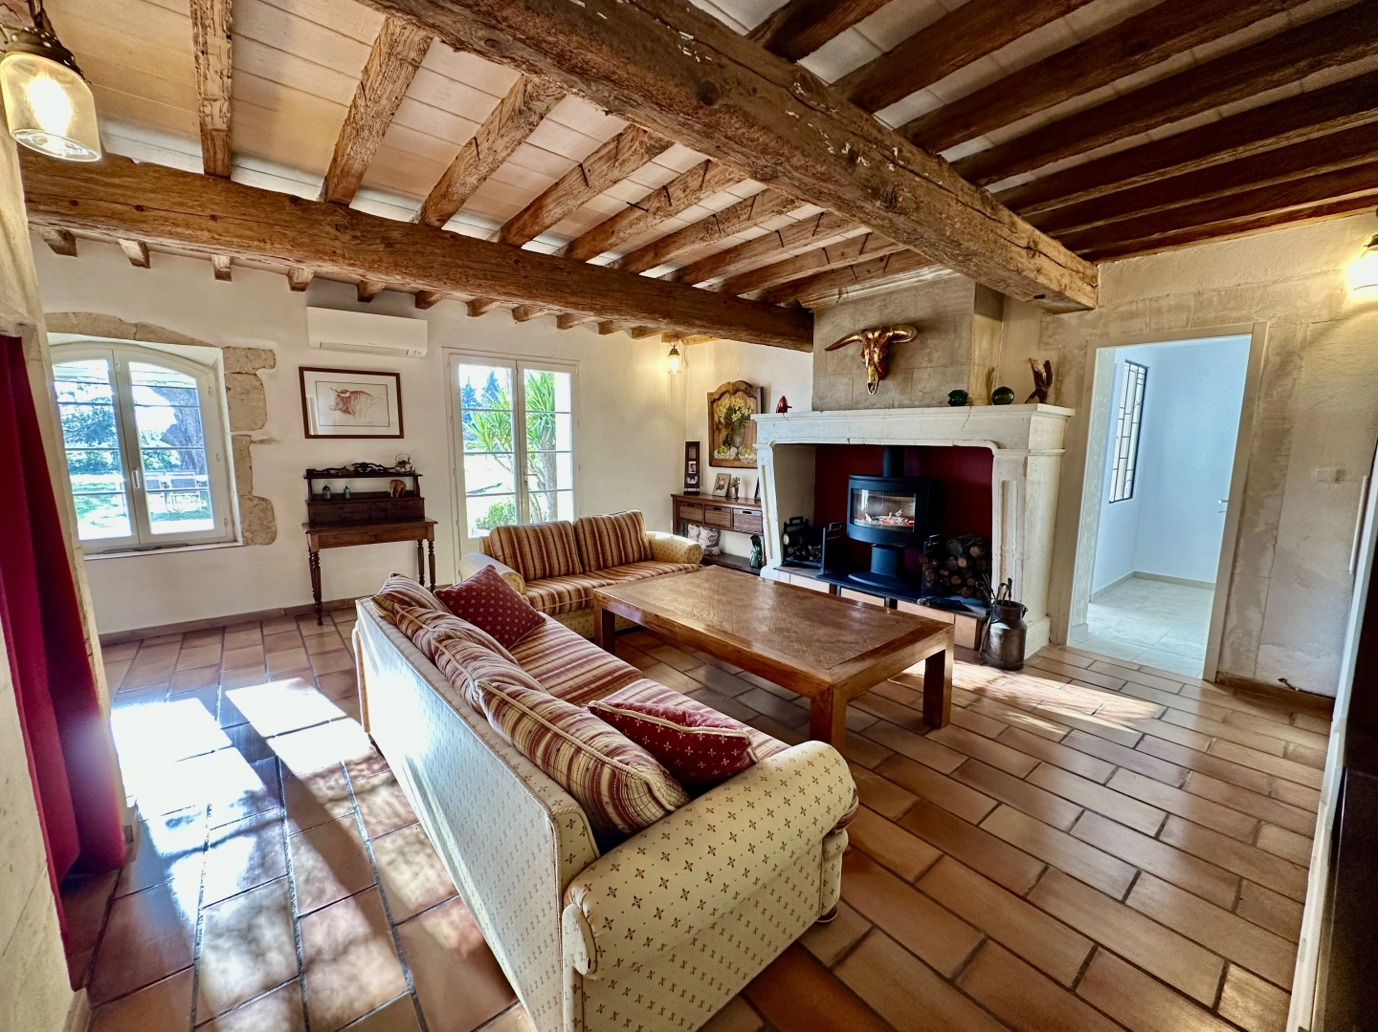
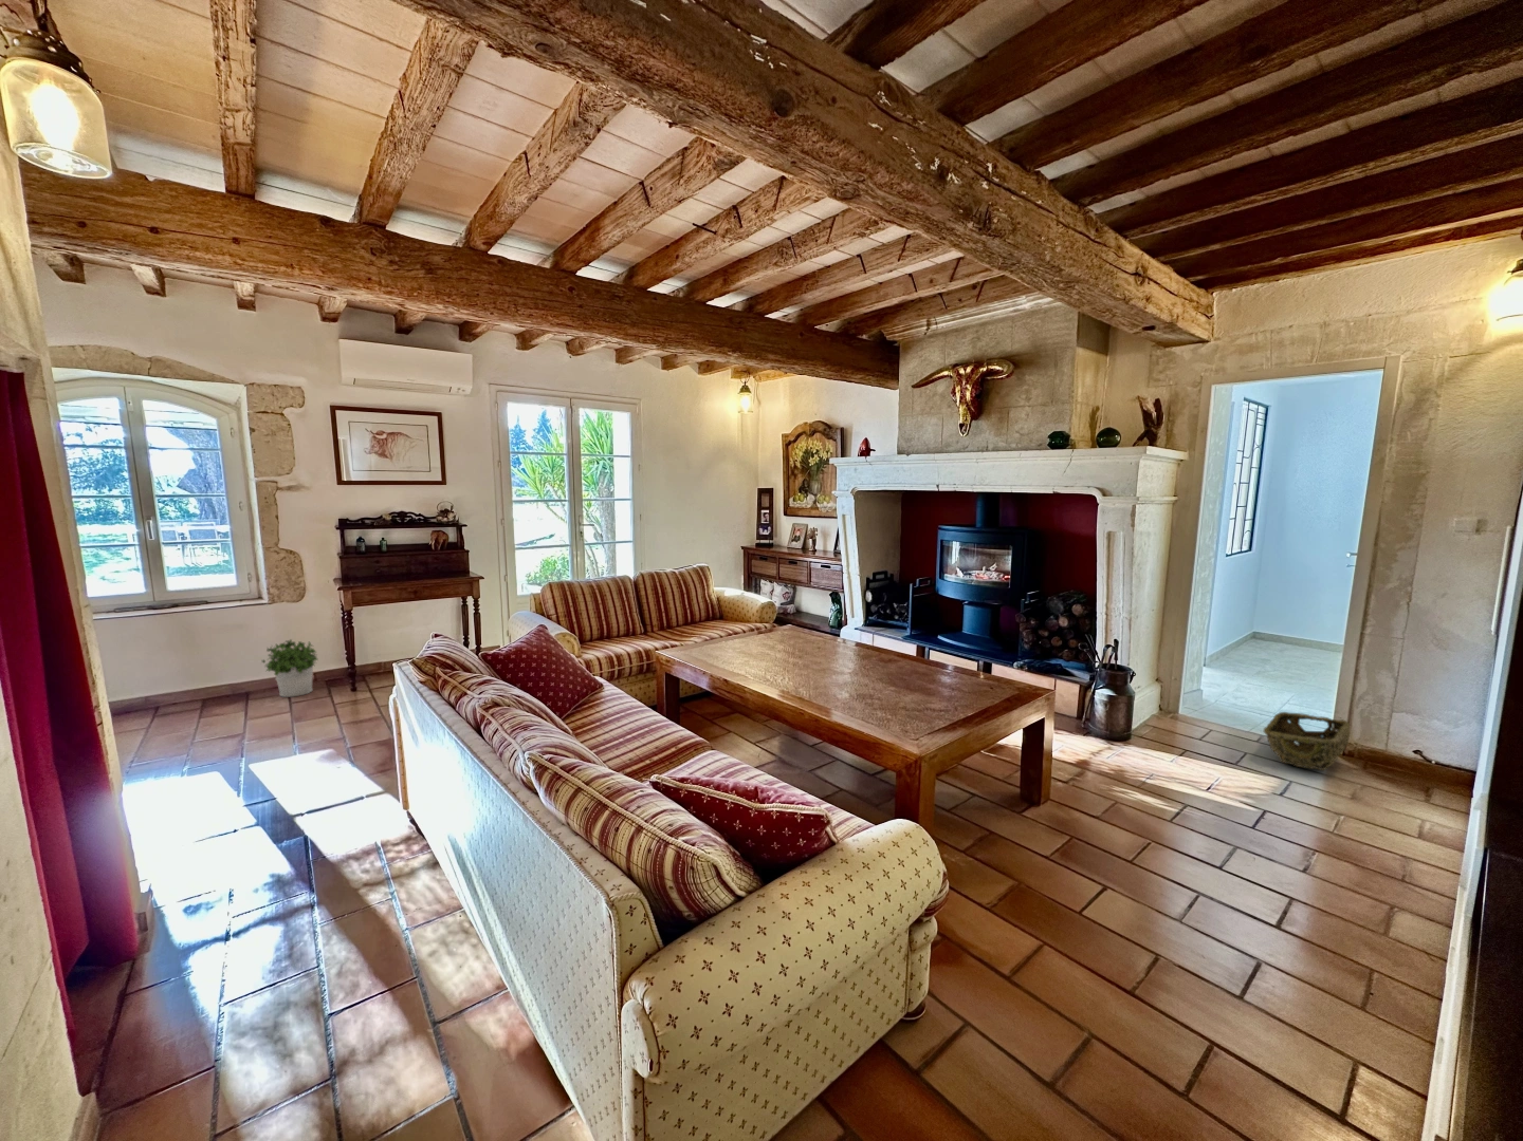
+ potted plant (290, 666)
+ woven basket (1305, 741)
